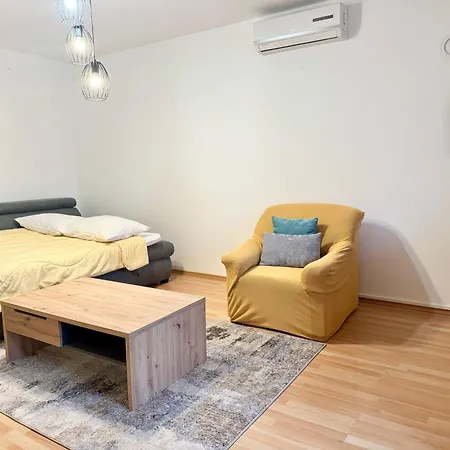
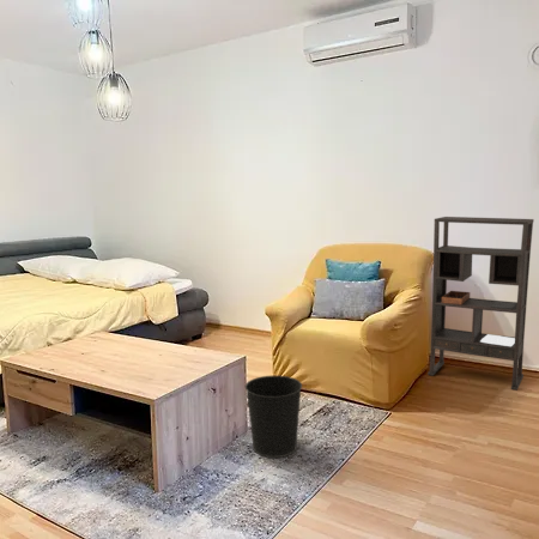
+ wastebasket (273, 416)
+ bookshelf (479, 299)
